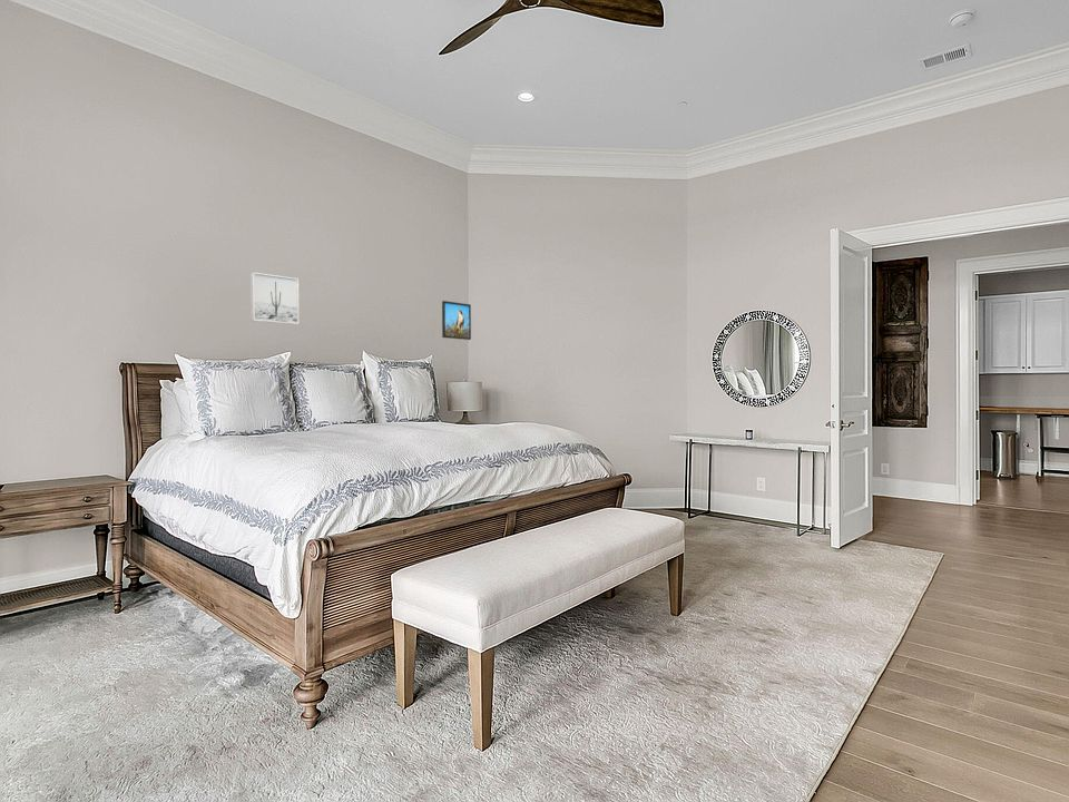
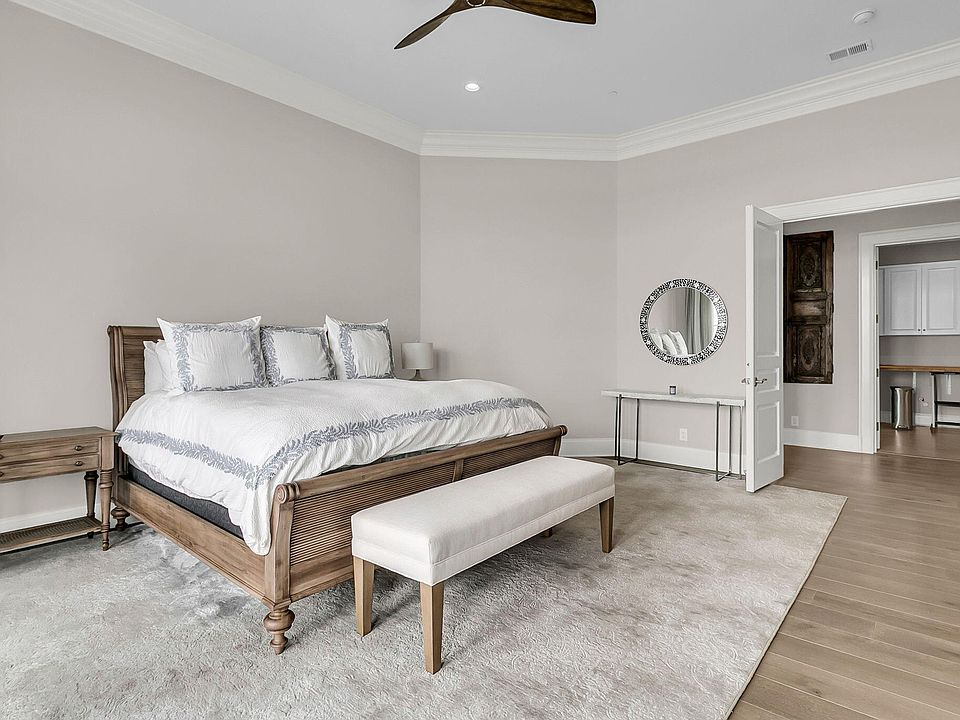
- wall art (275, 299)
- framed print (457, 320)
